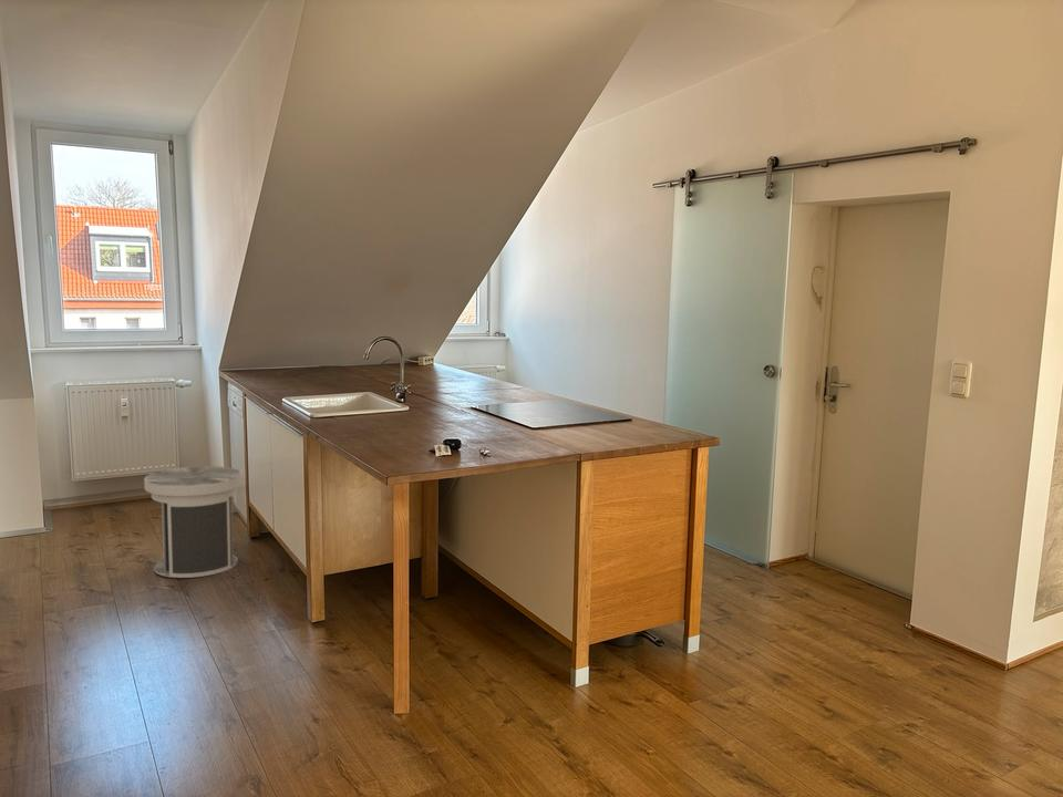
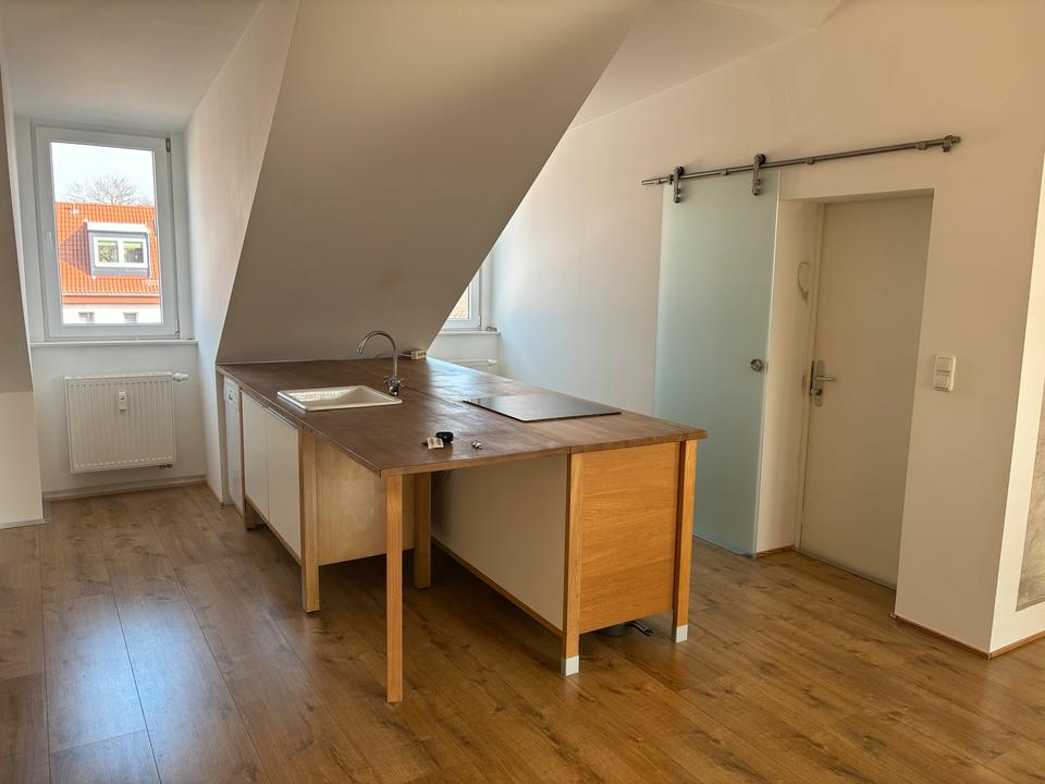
- revolving door (195, 520)
